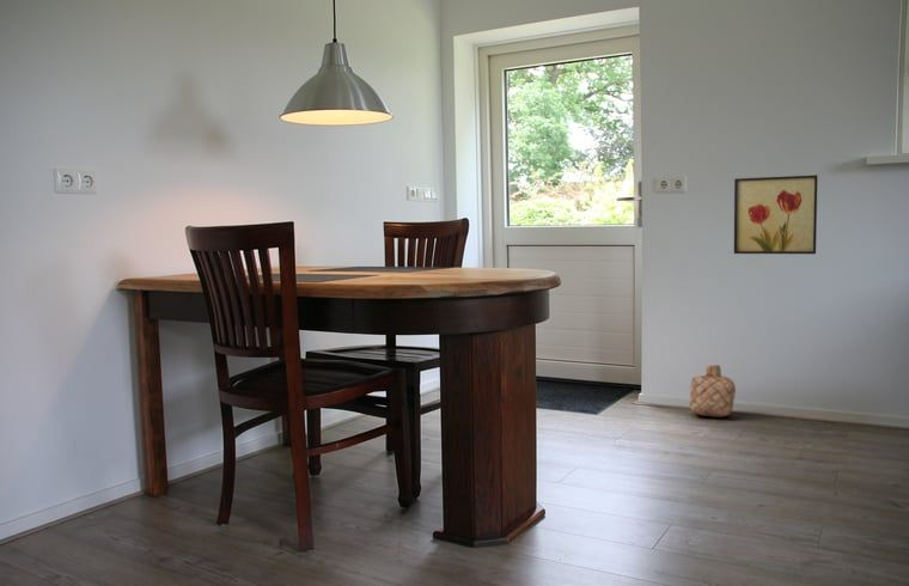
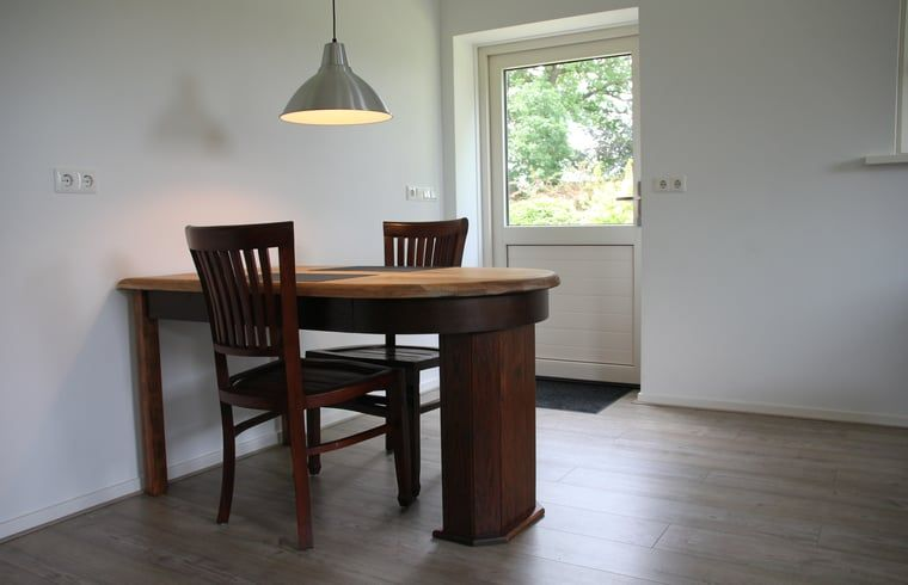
- basket (712, 390)
- wall art (774, 215)
